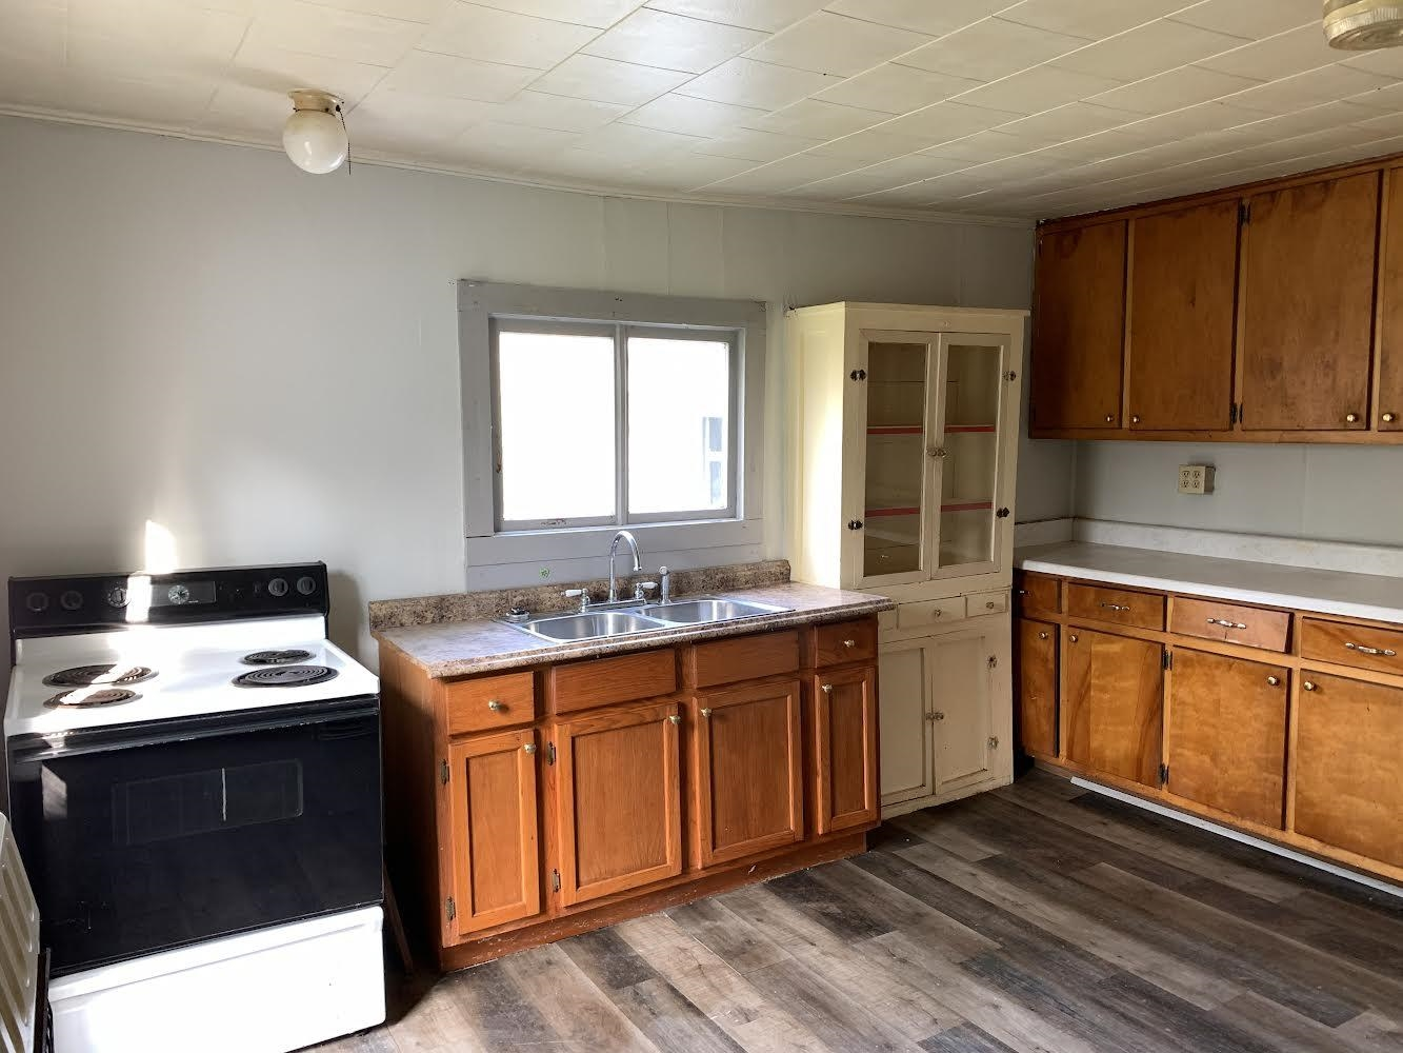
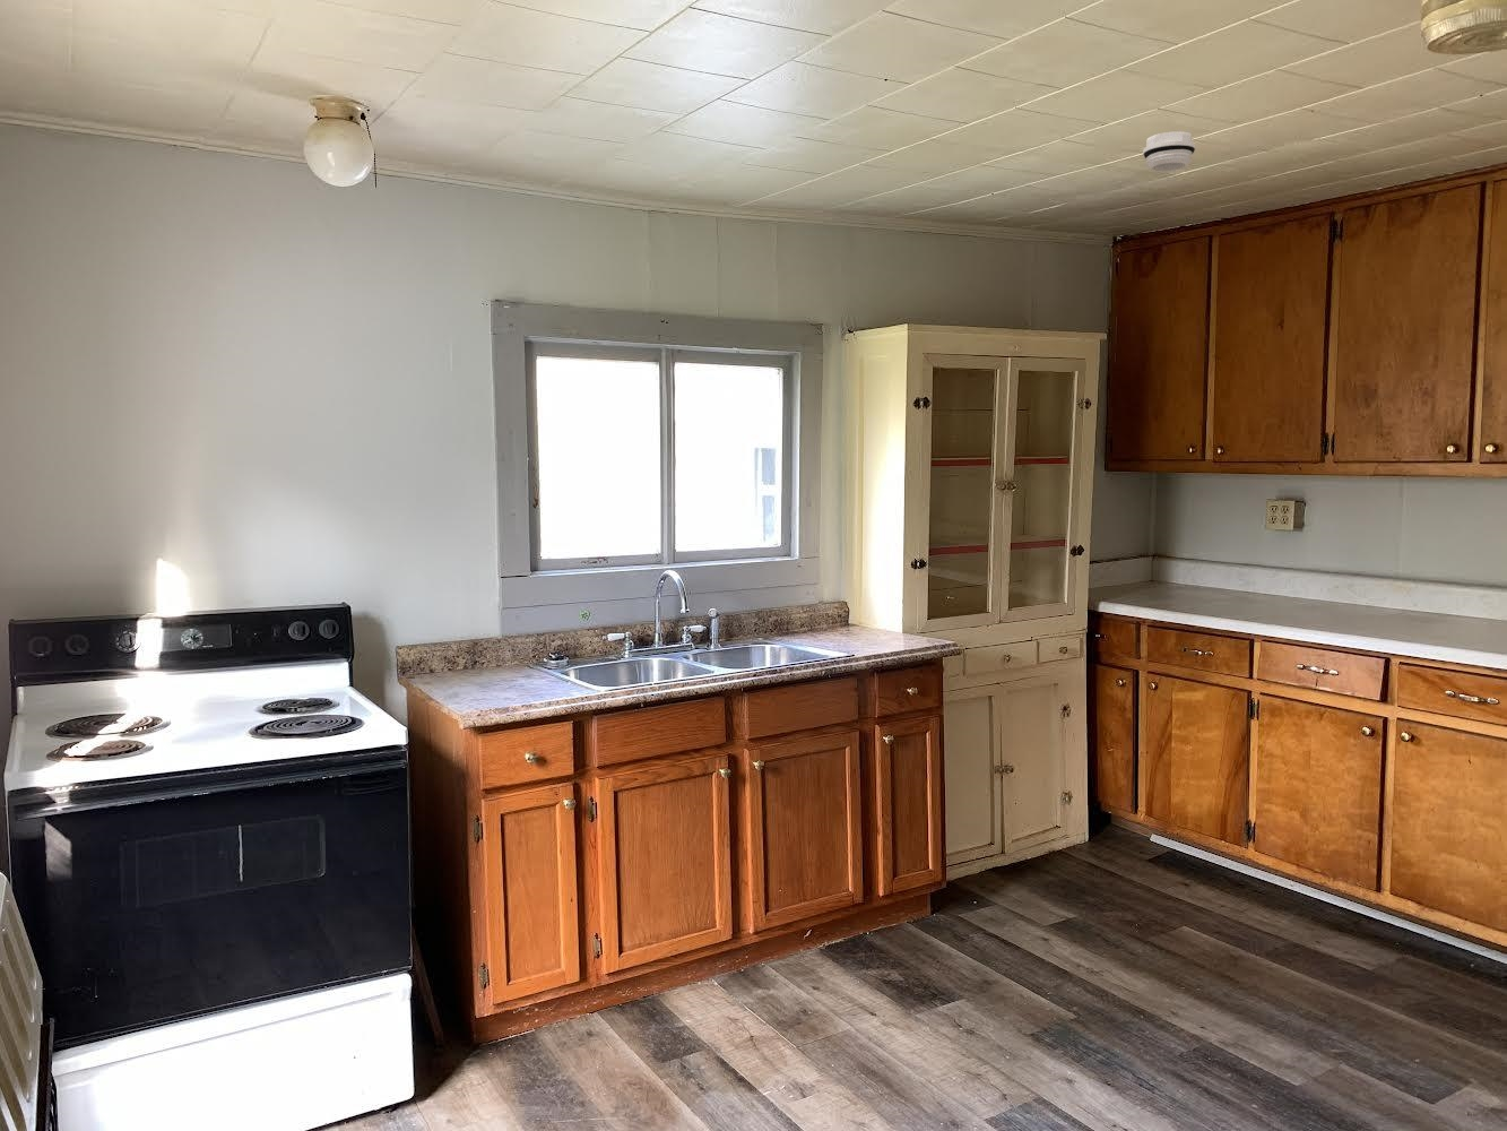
+ smoke detector (1169, 152)
